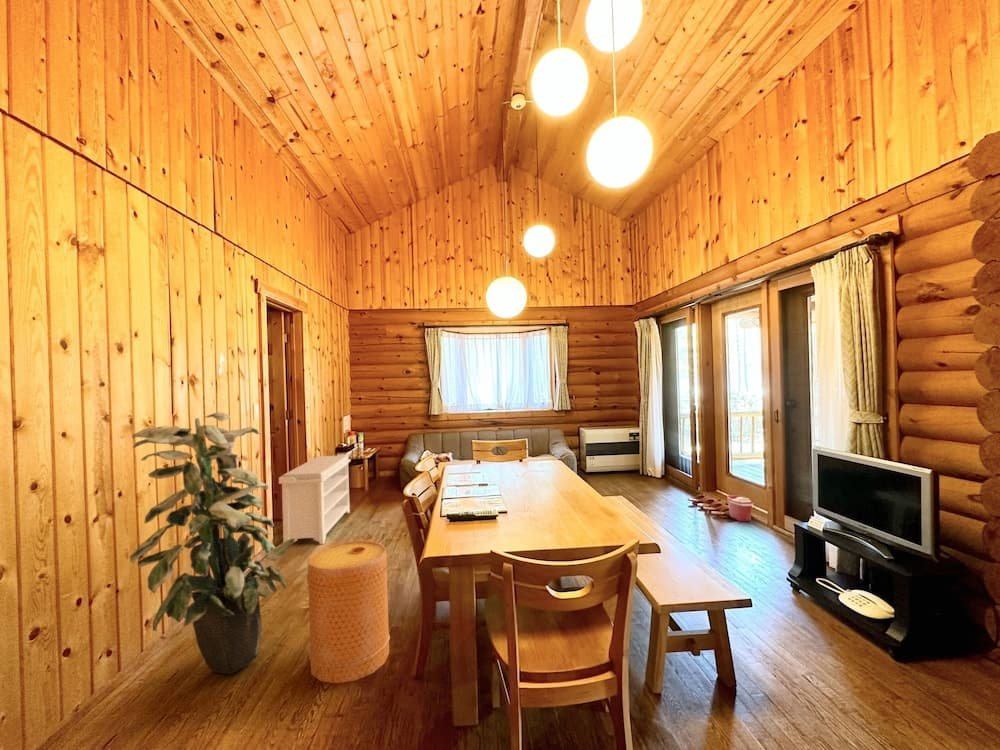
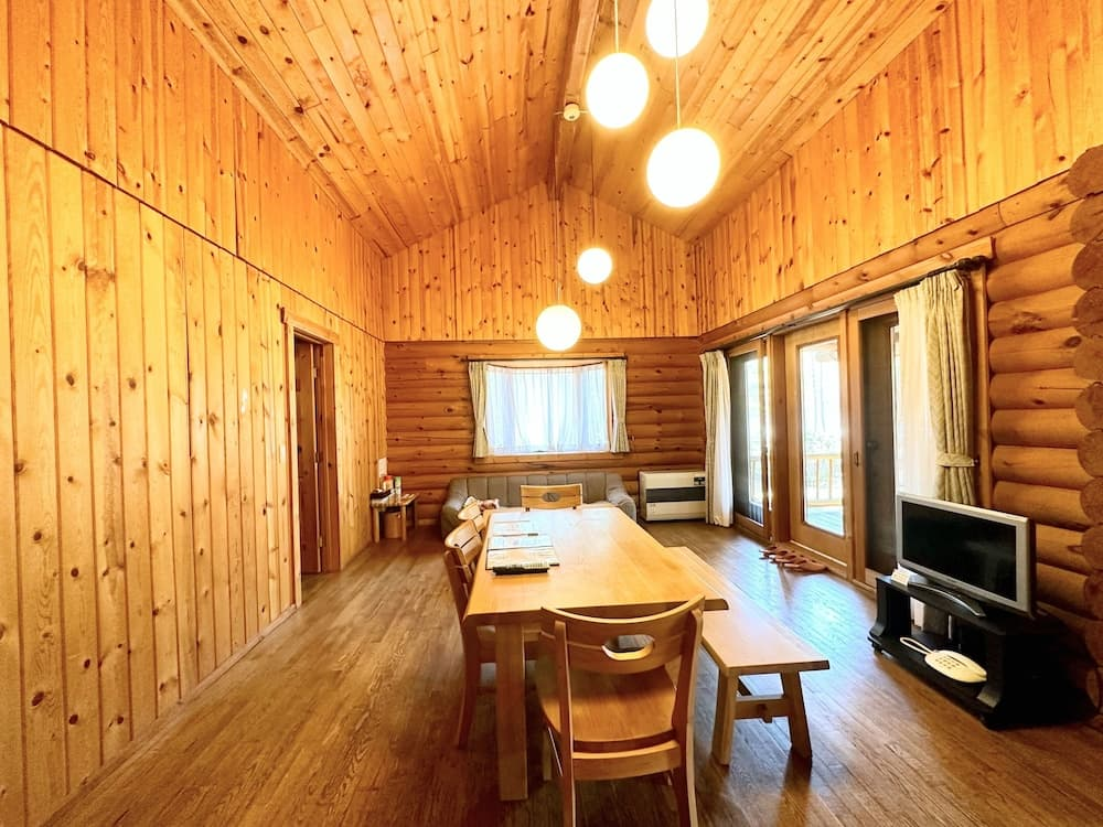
- bench (319, 495)
- basket (349, 606)
- indoor plant (213, 540)
- bucket (739, 507)
